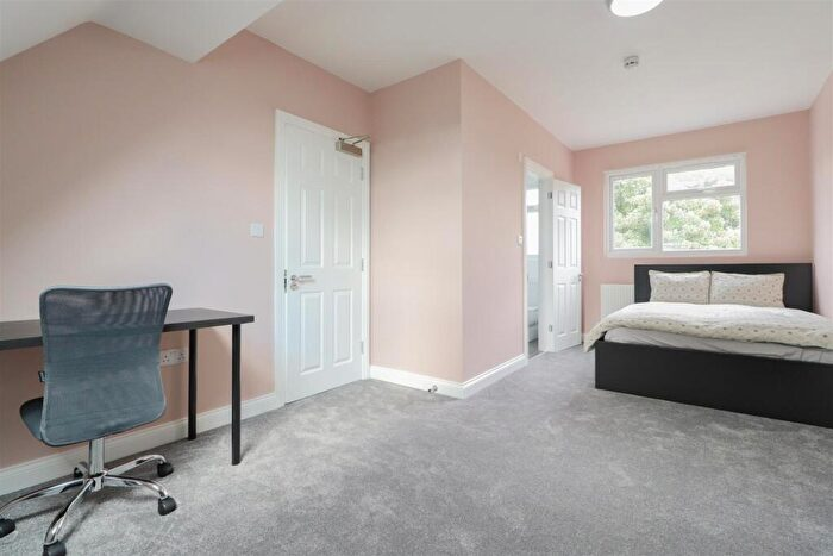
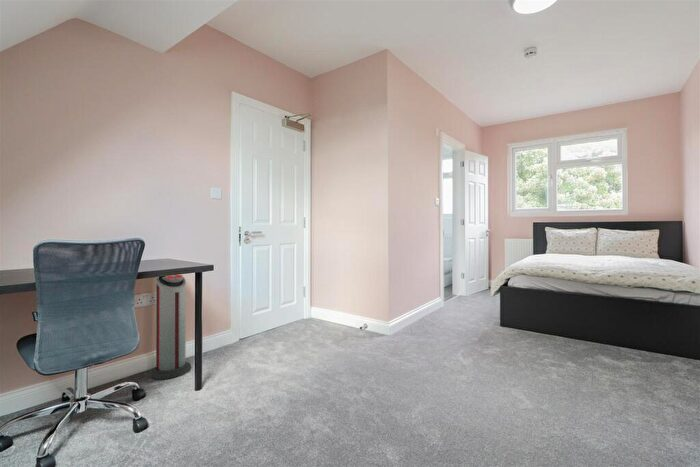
+ air purifier (171, 320)
